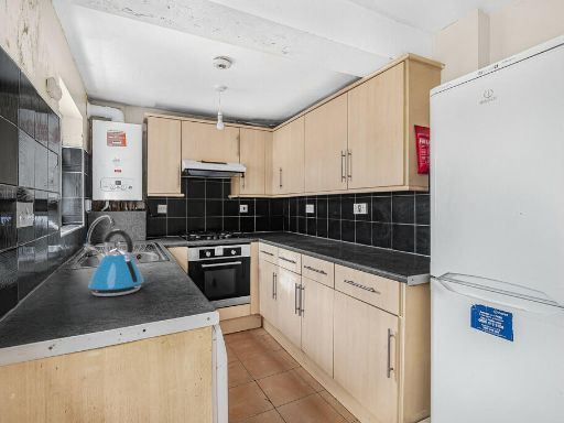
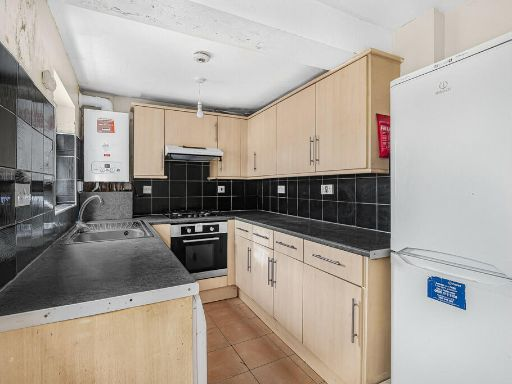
- kettle (118, 260)
